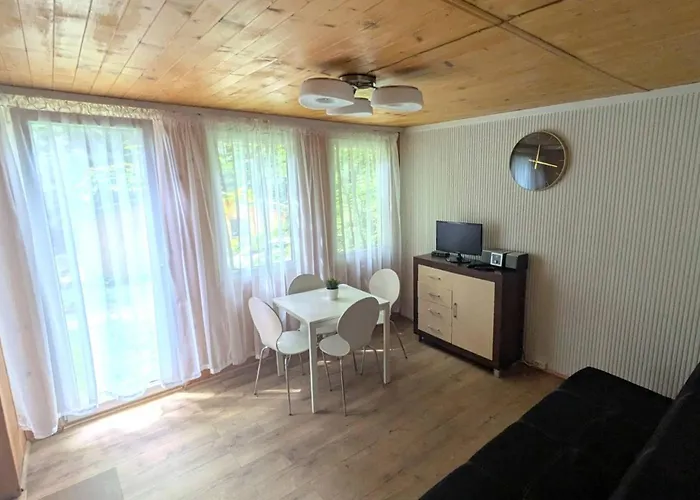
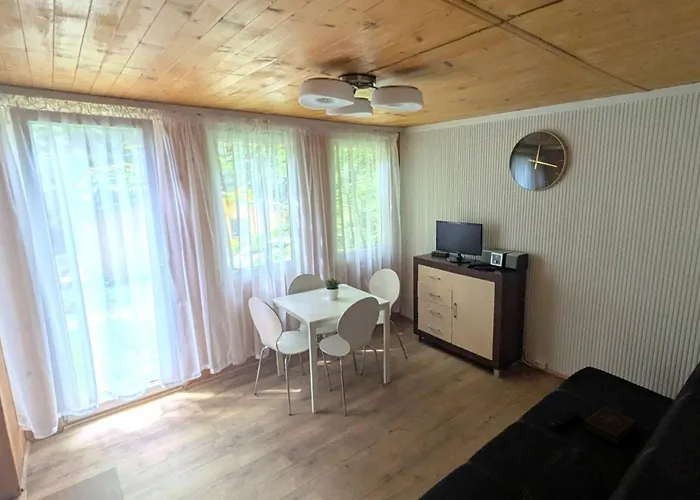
+ remote control (563, 420)
+ book (609, 424)
